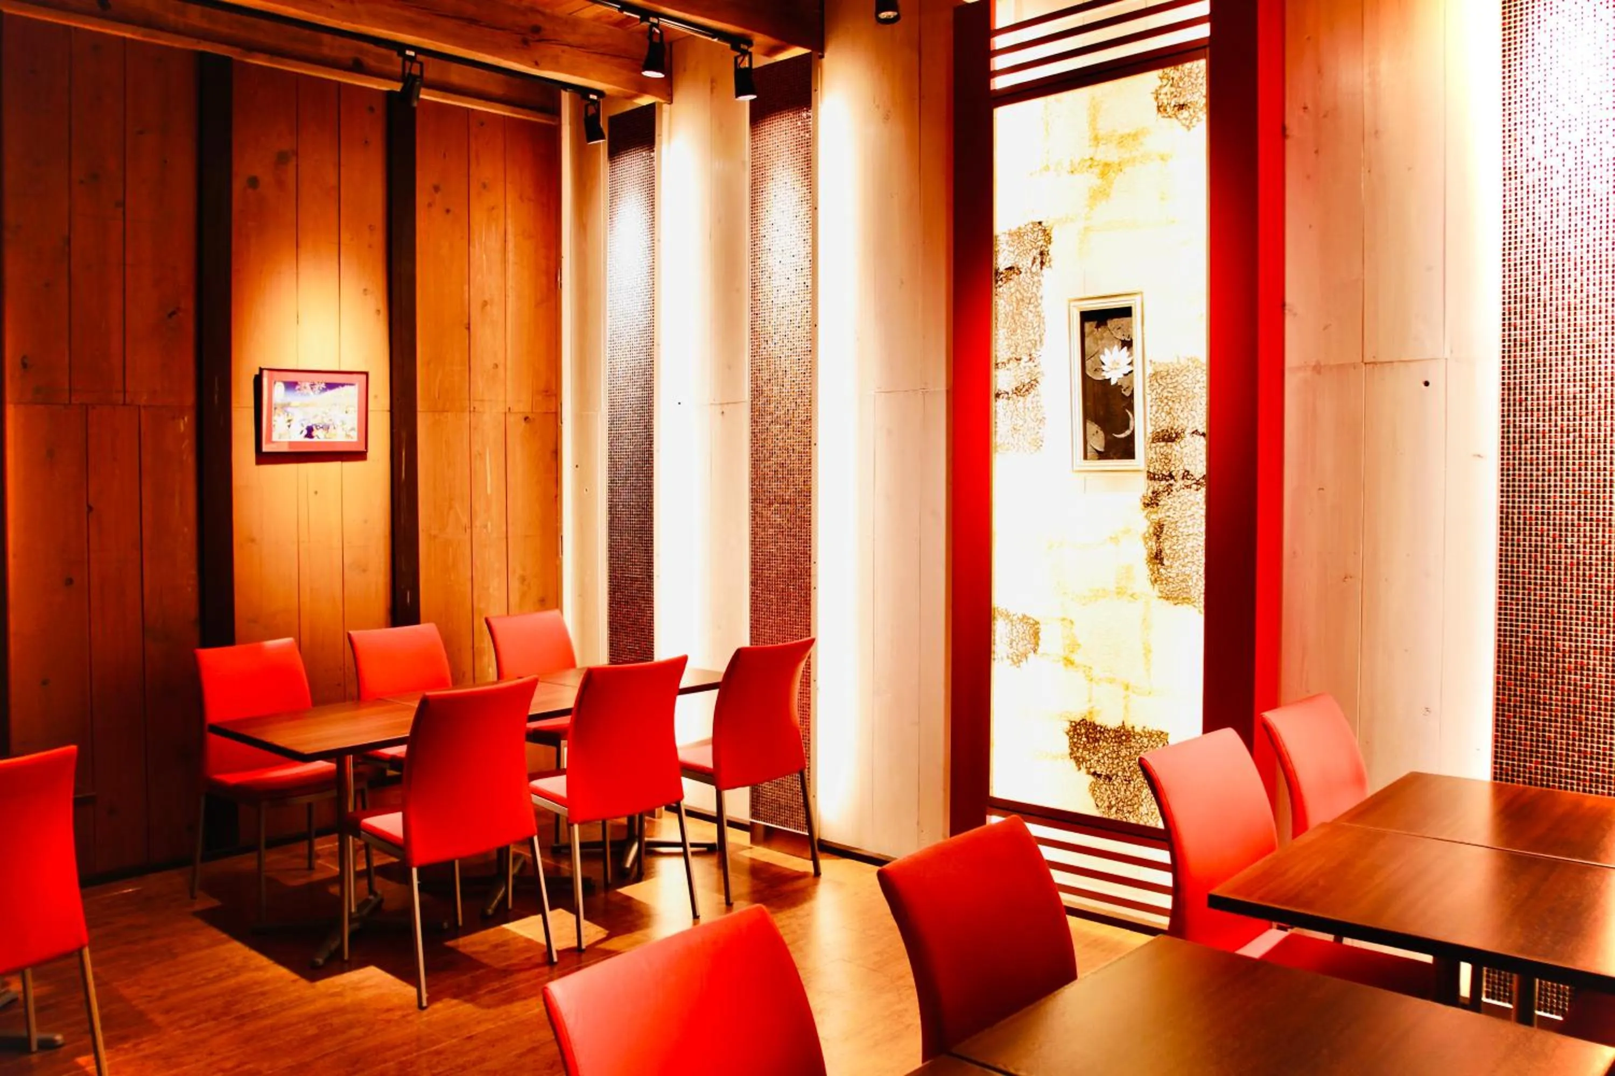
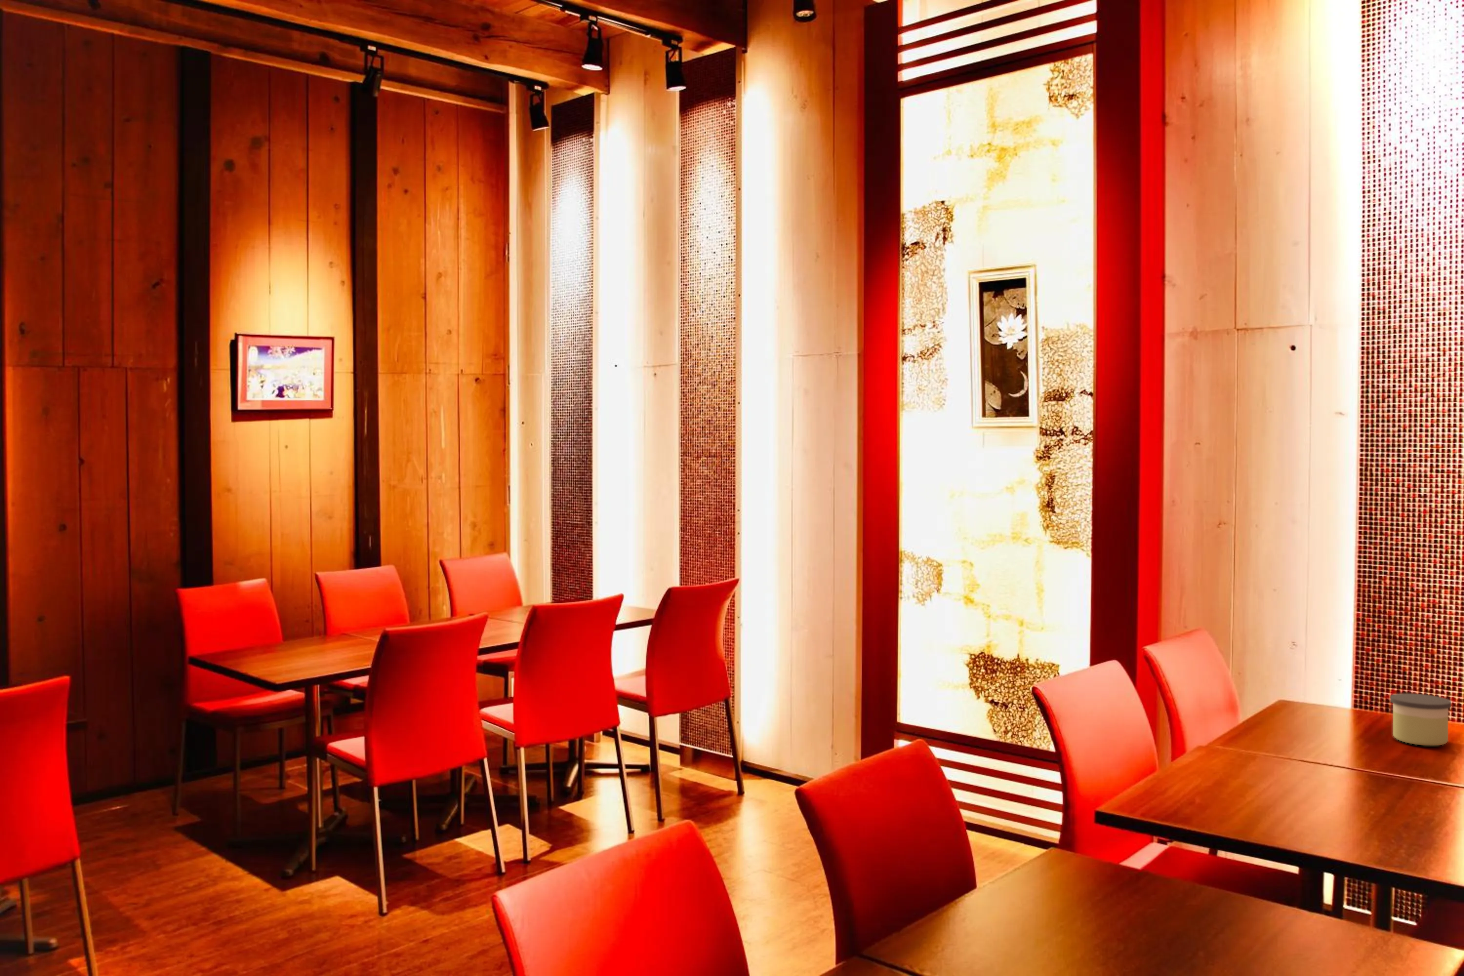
+ candle (1420, 720)
